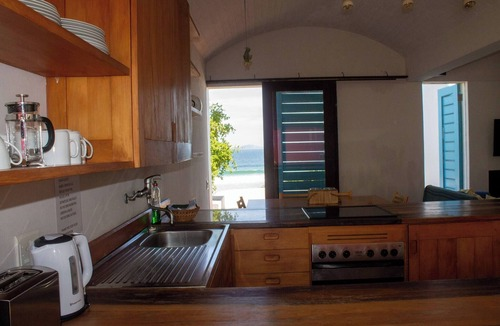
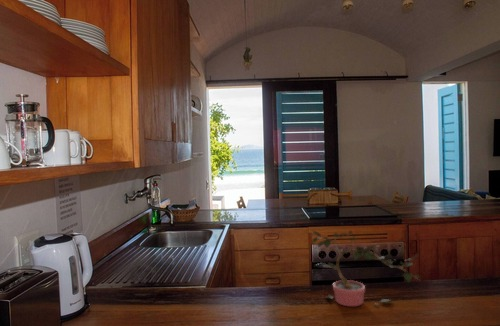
+ potted plant (357, 258)
